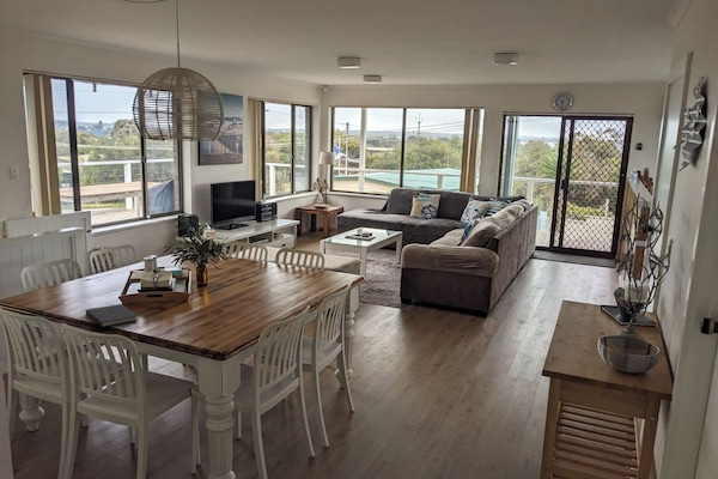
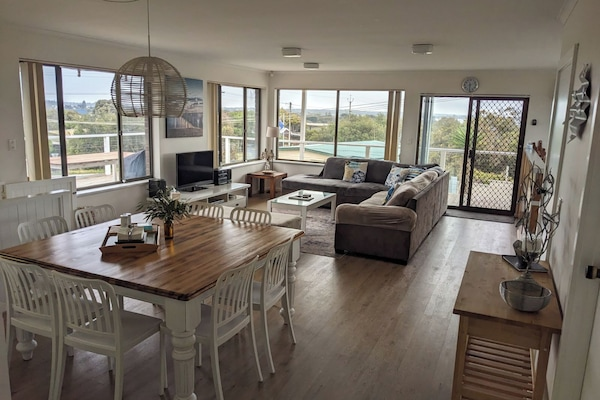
- diary (111, 315)
